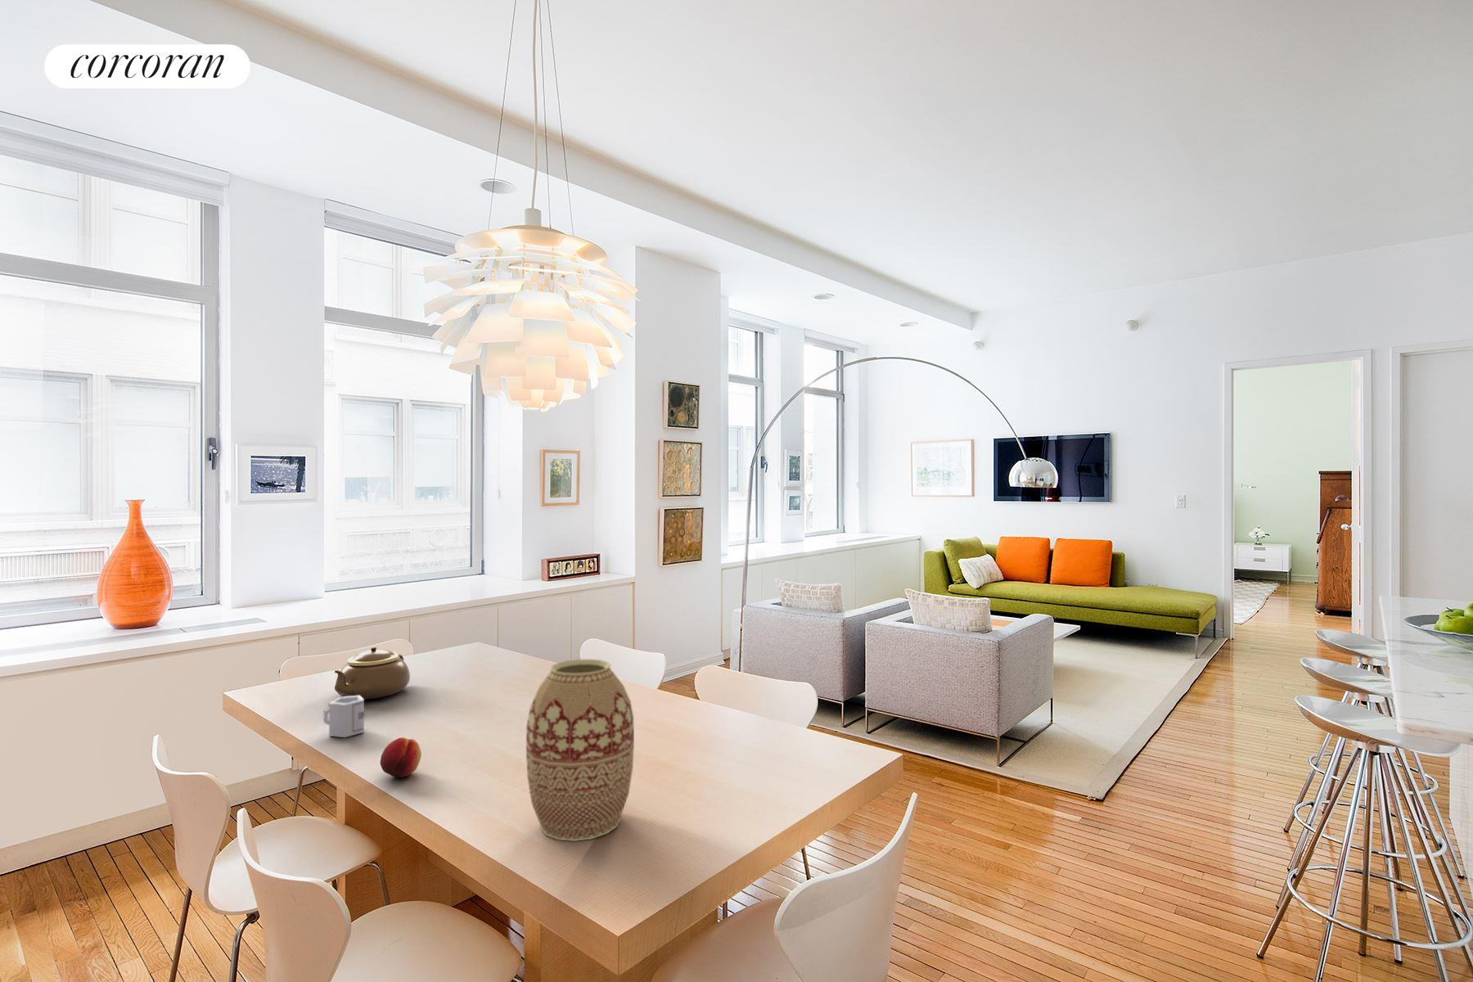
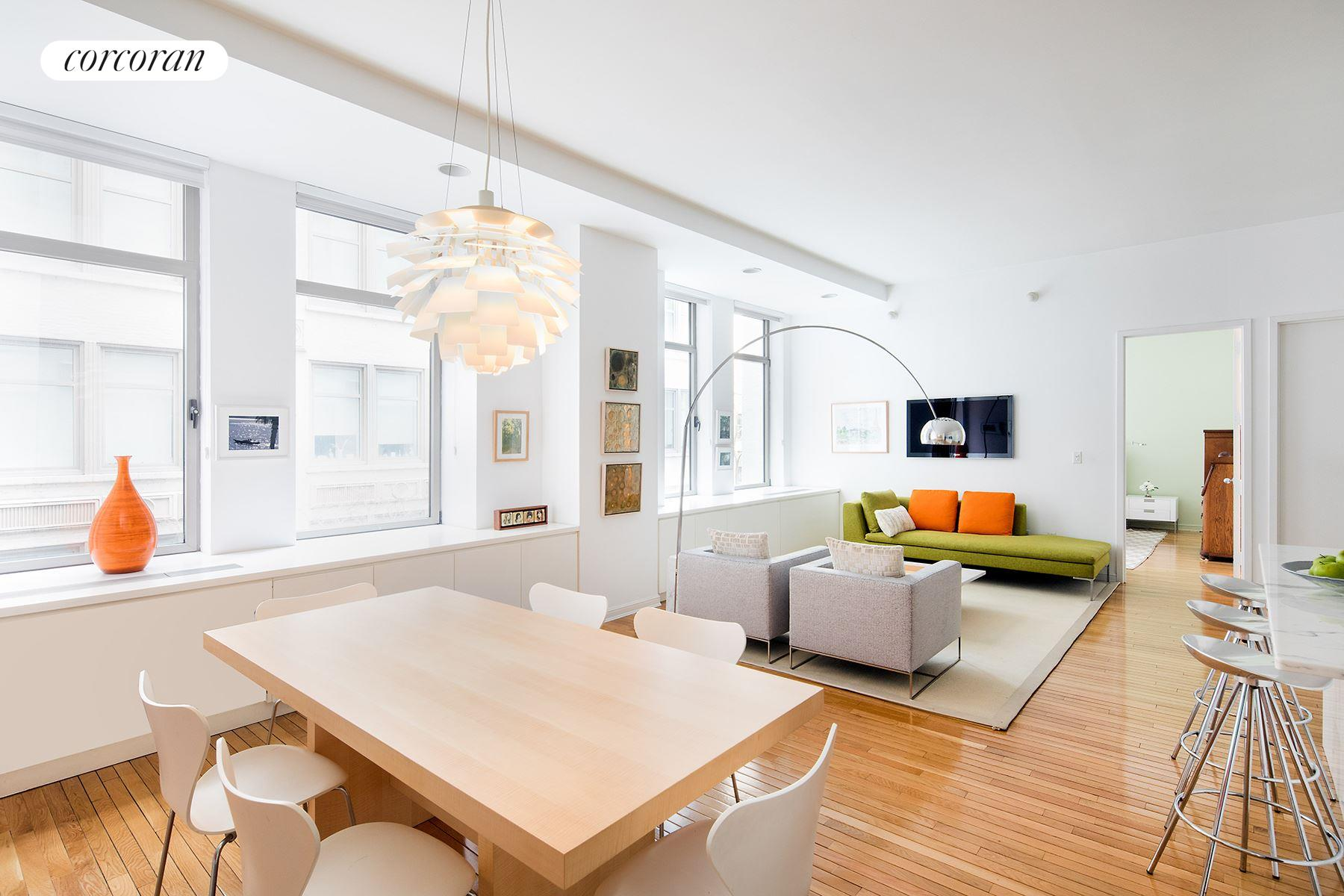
- fruit (401, 756)
- cup (344, 716)
- teapot (373, 671)
- vase (580, 744)
